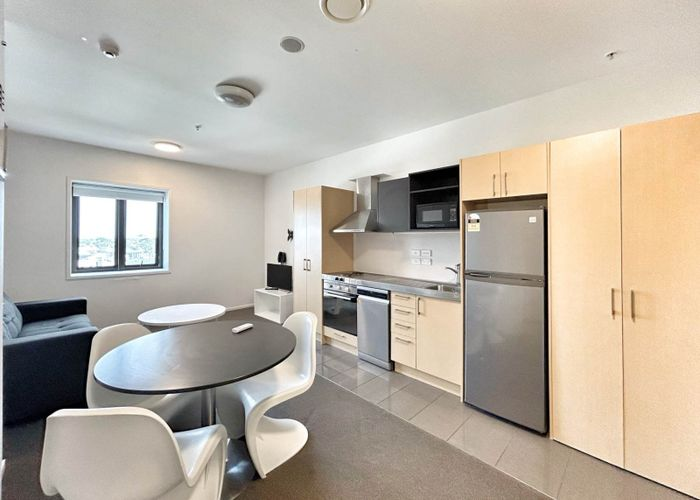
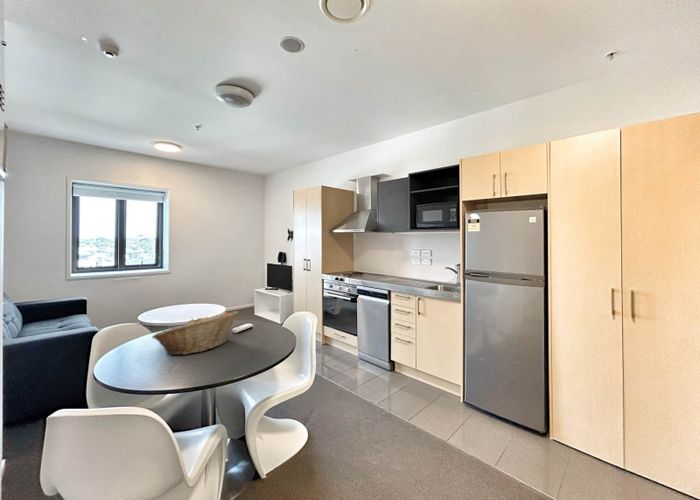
+ fruit basket (199, 329)
